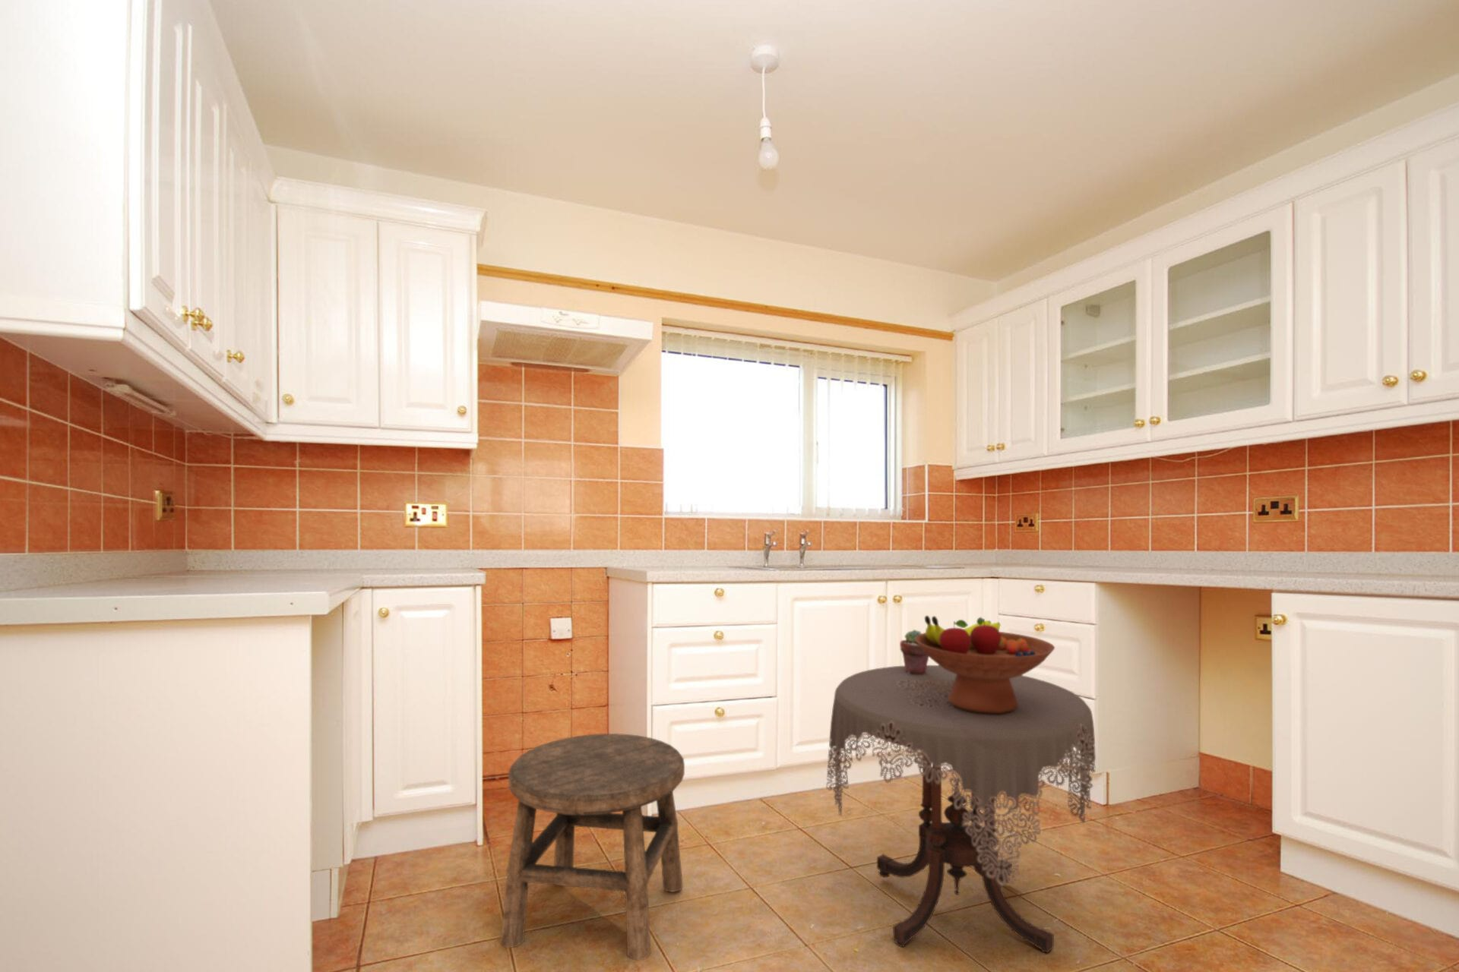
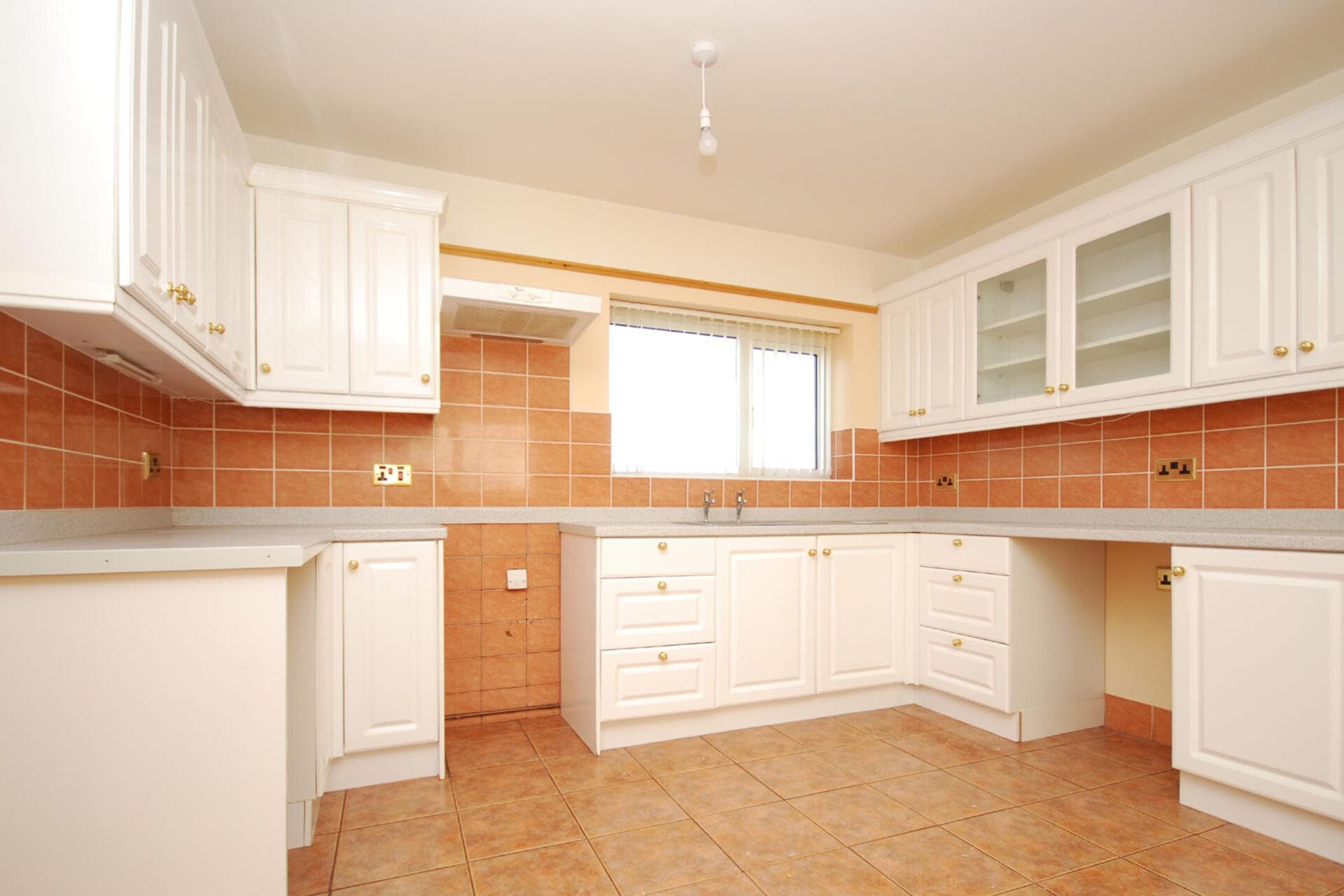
- potted succulent (916, 650)
- side table (955, 802)
- stool (598, 828)
- fruit bowl (982, 660)
